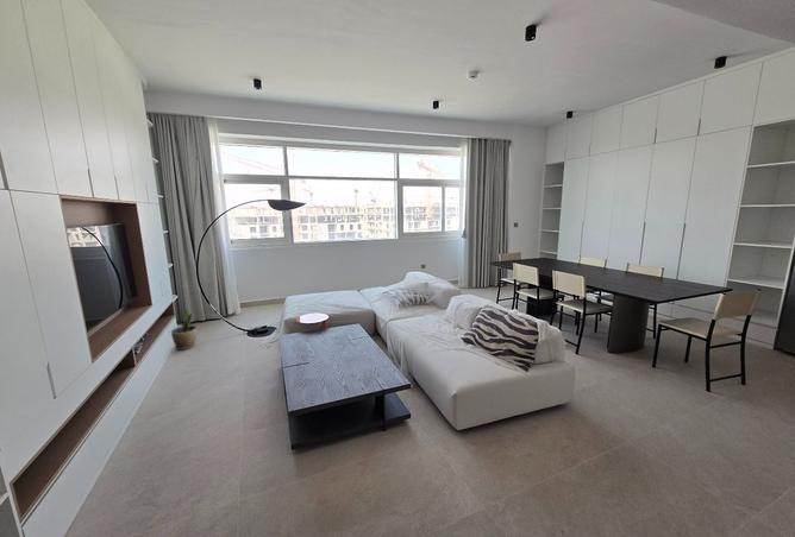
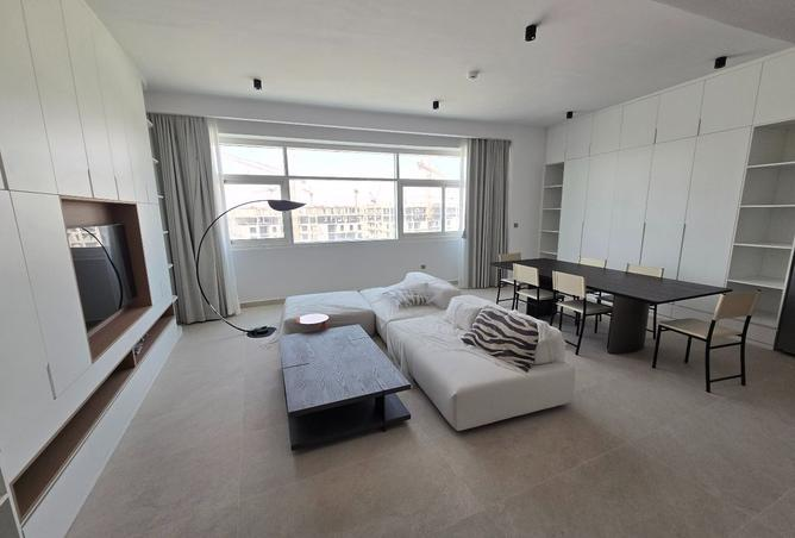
- potted plant (183, 328)
